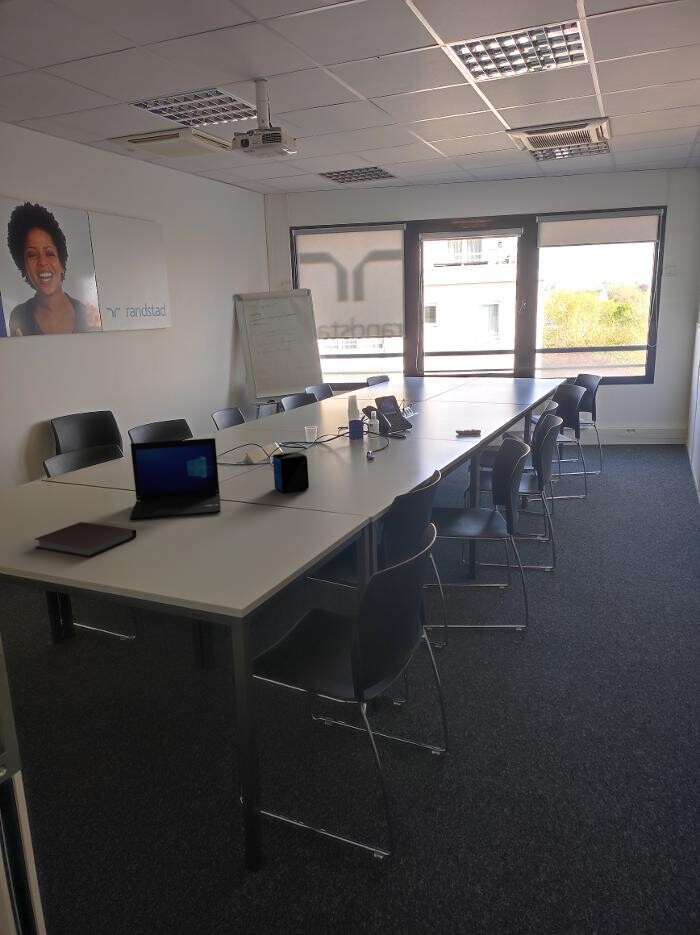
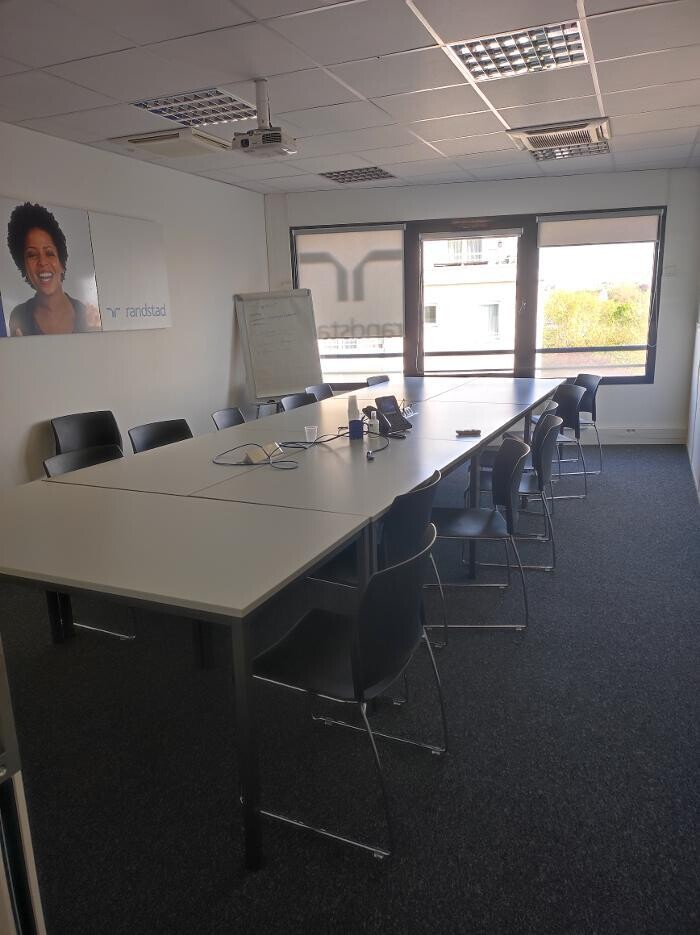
- notebook (85, 538)
- speaker (290, 472)
- laptop (174, 477)
